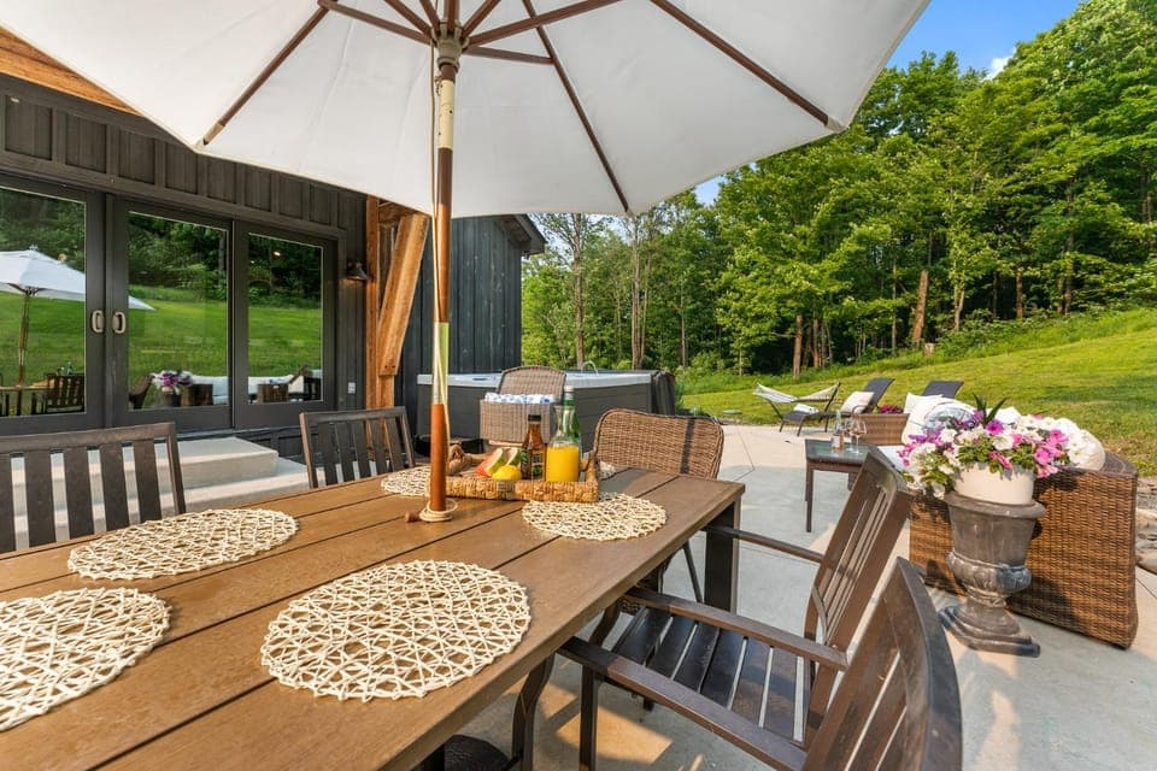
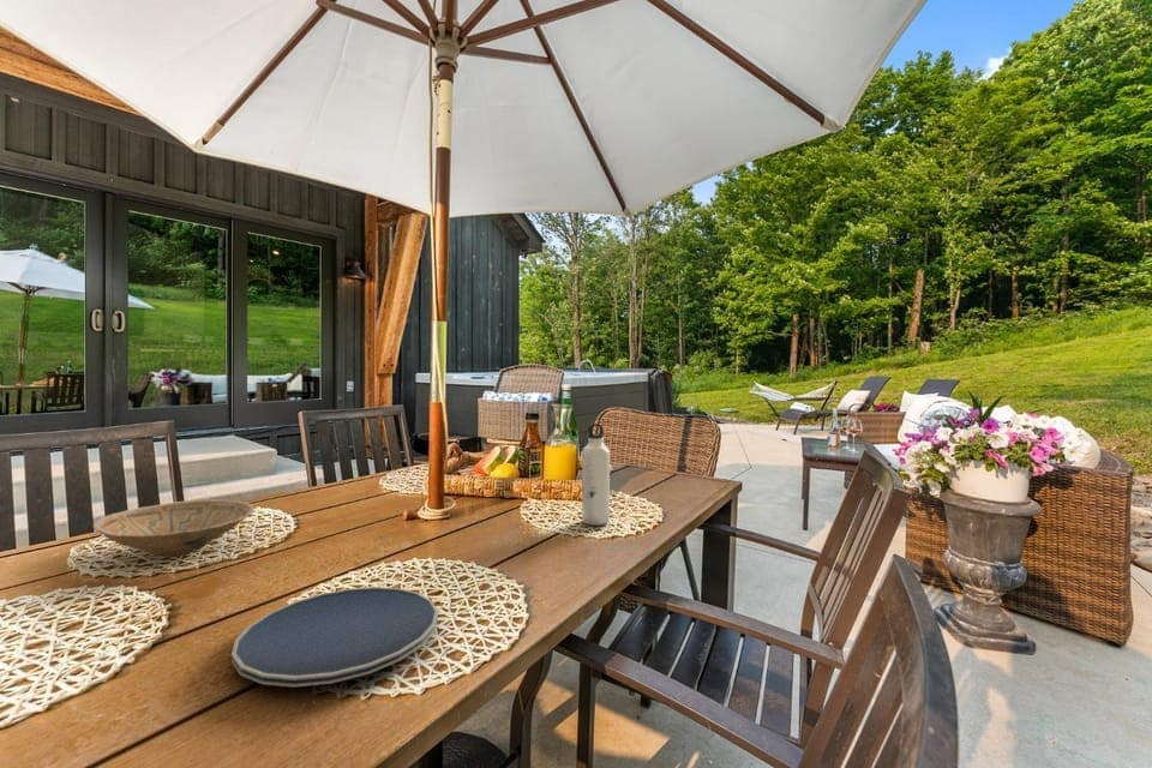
+ plate (342, 631)
+ bowl (179, 532)
+ water bottle (595, 472)
